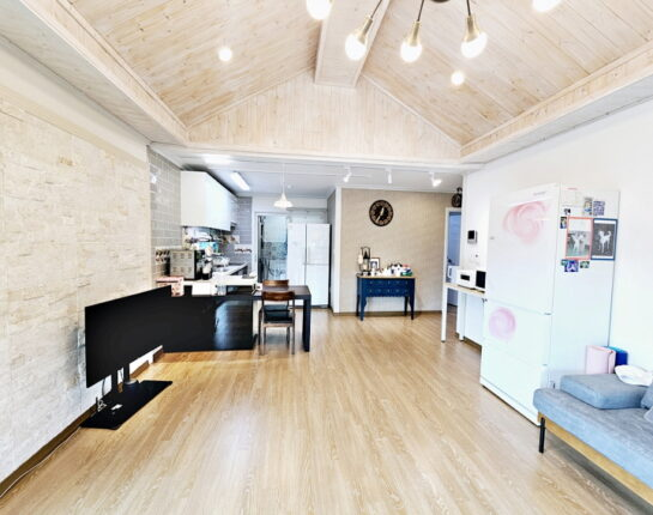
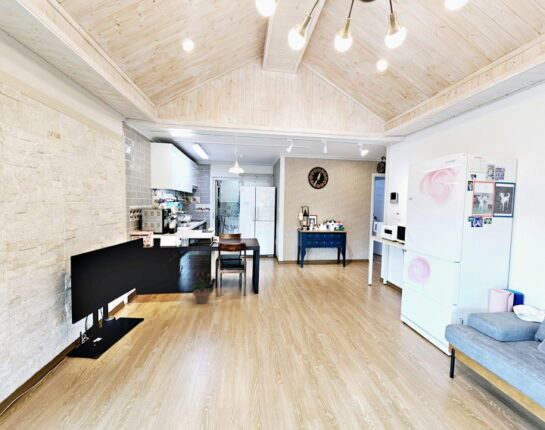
+ potted plant (201, 287)
